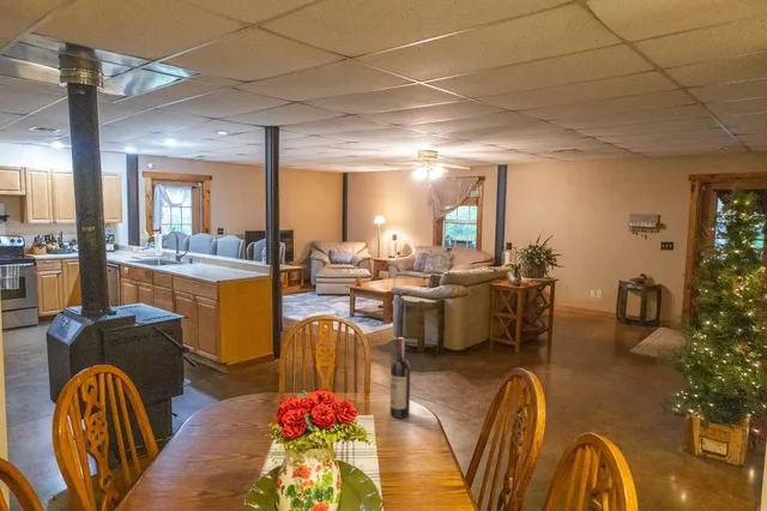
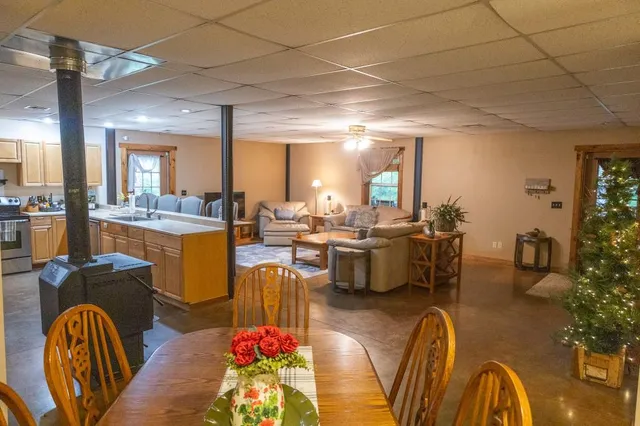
- wine bottle (400, 375)
